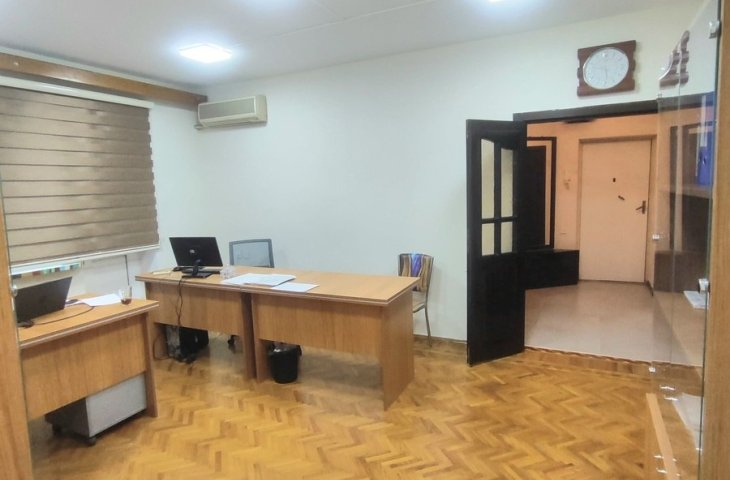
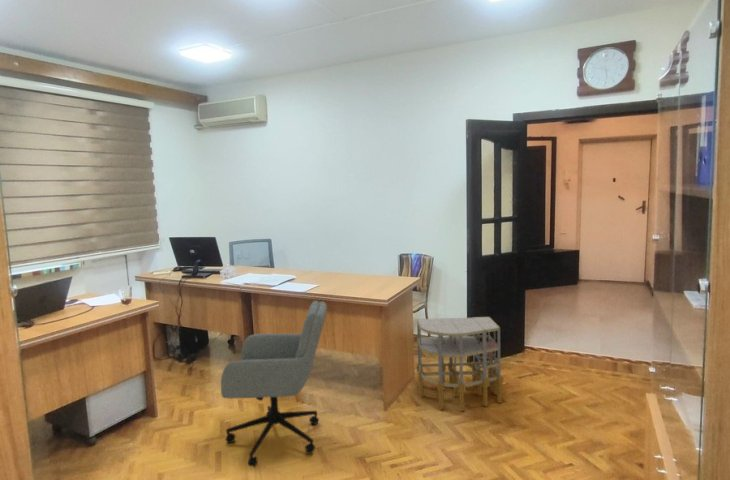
+ office chair (274, 374)
+ shelving unit (460, 361)
